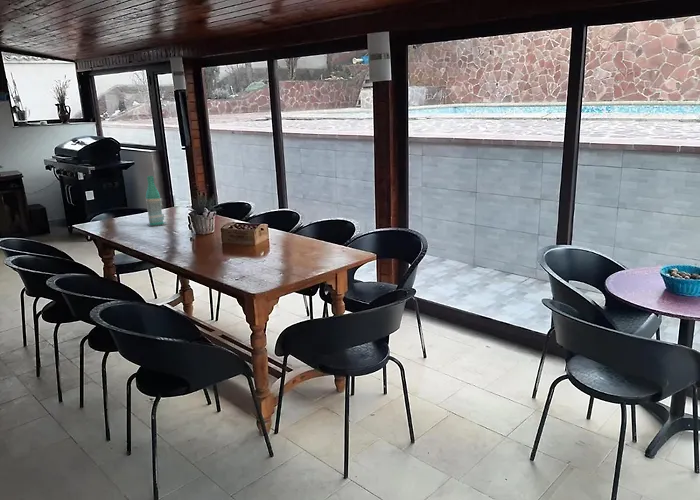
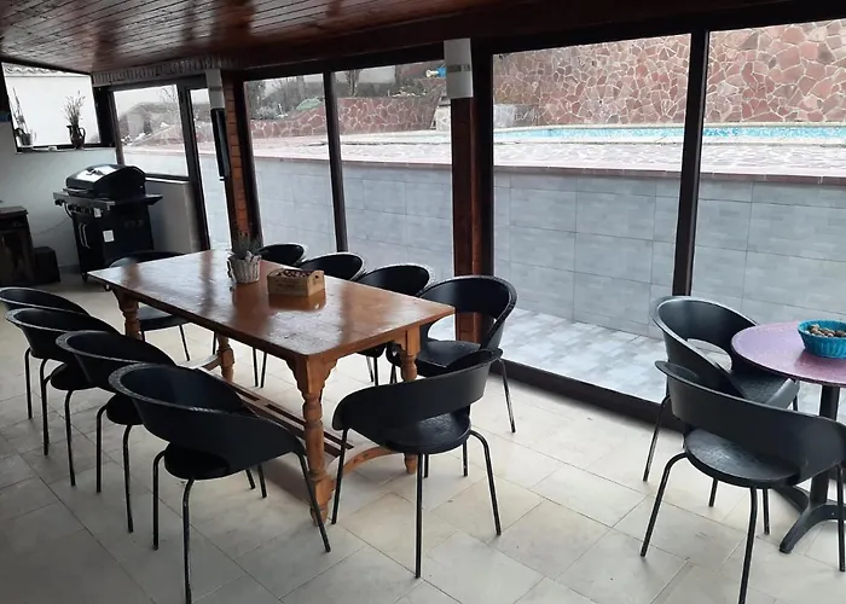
- bottle (154, 200)
